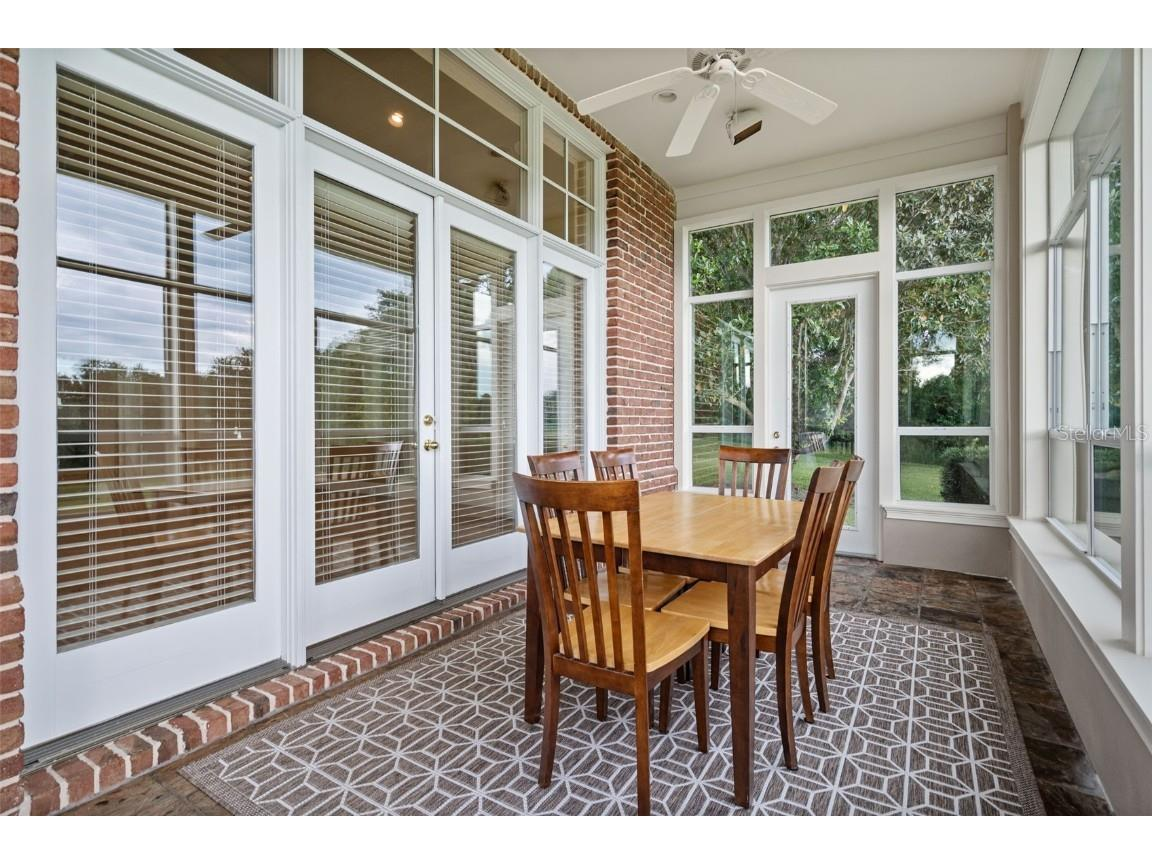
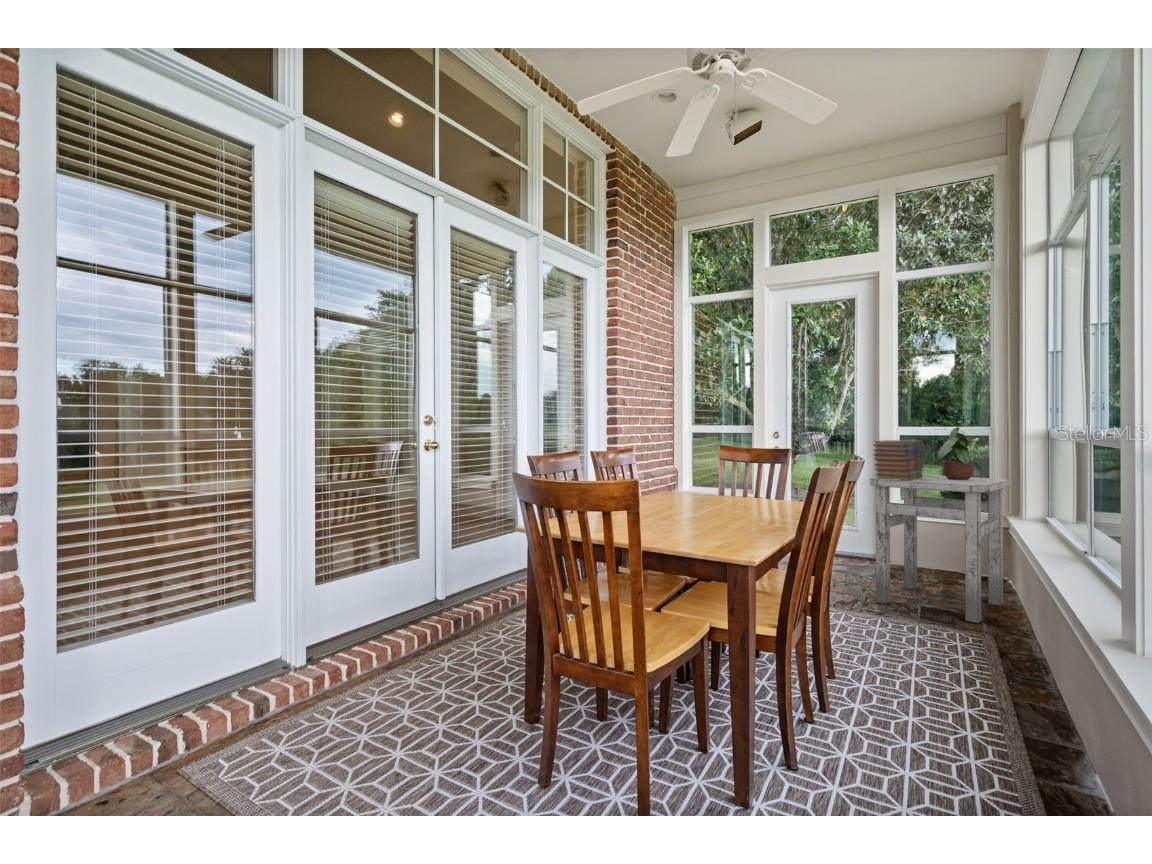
+ potted plant (955, 447)
+ side table (916, 541)
+ book stack (898, 459)
